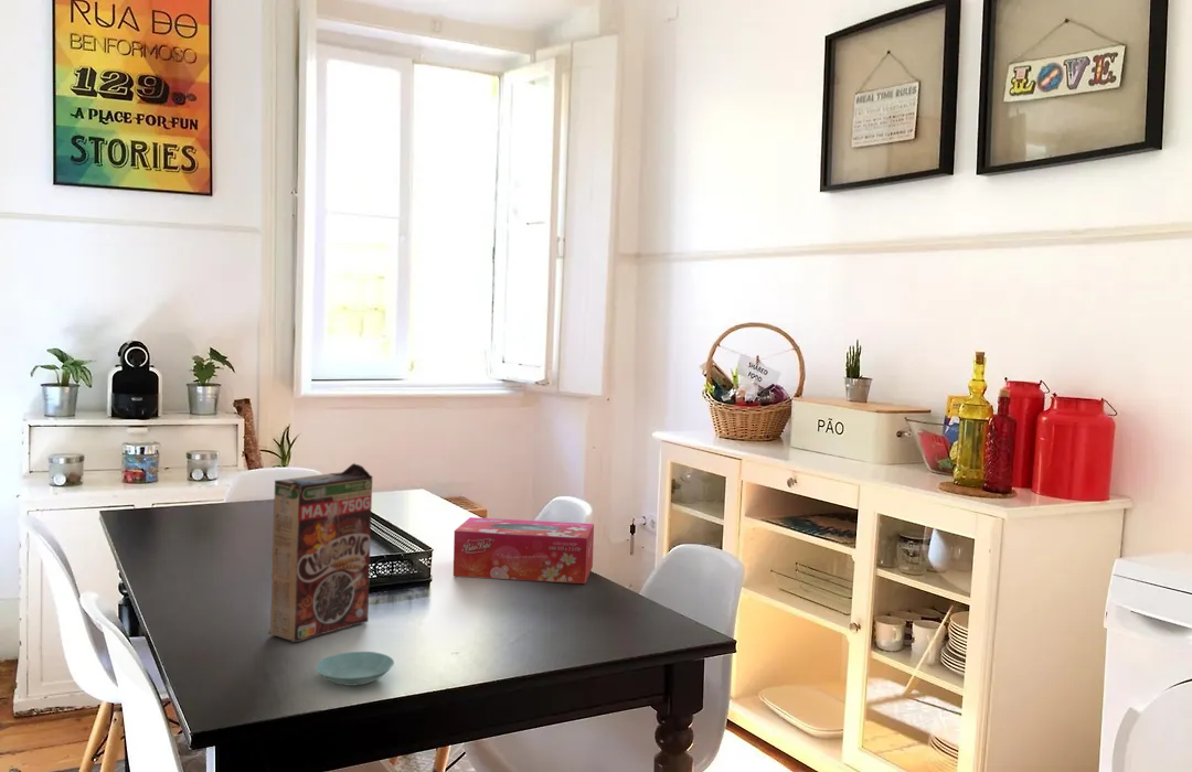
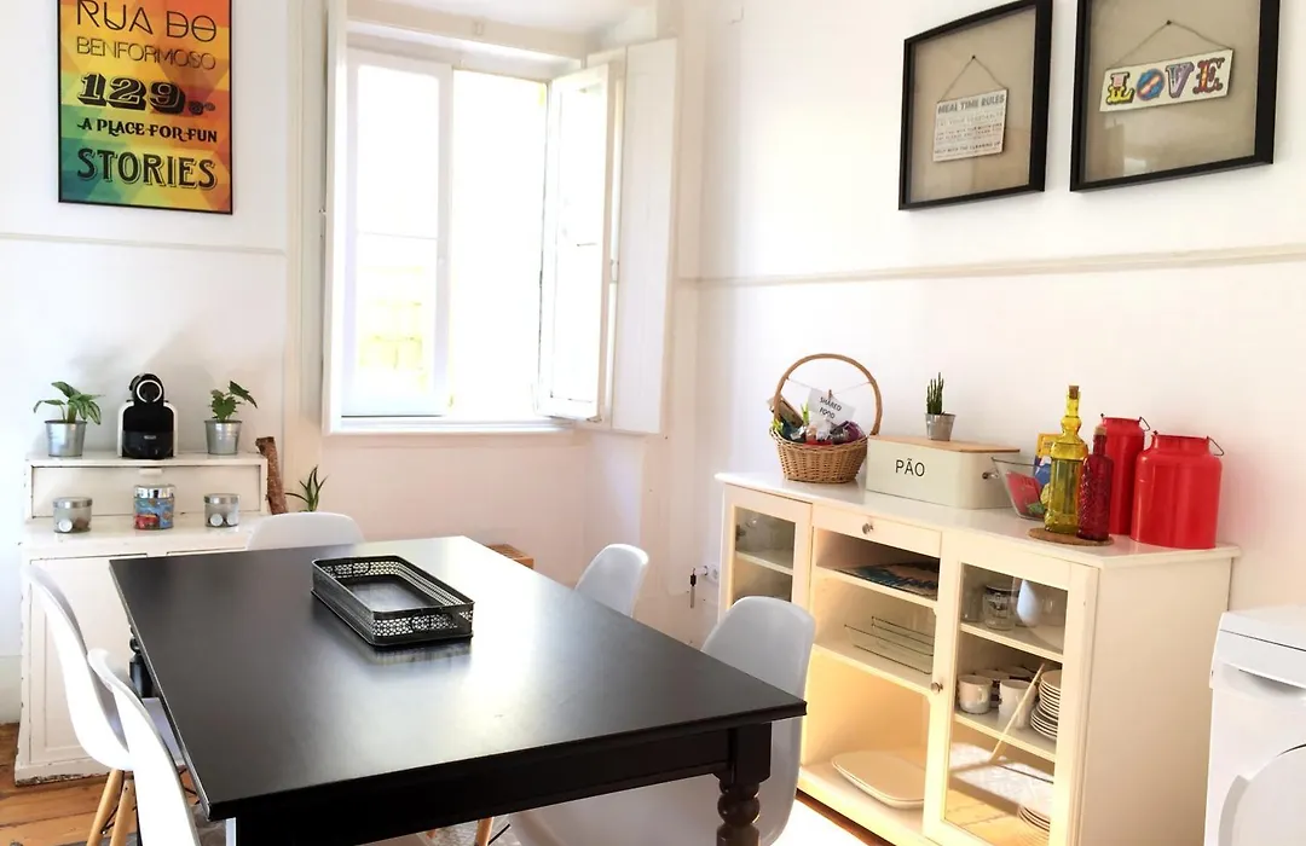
- saucer (354, 671)
- tissue box (525, 549)
- cereal box (321, 547)
